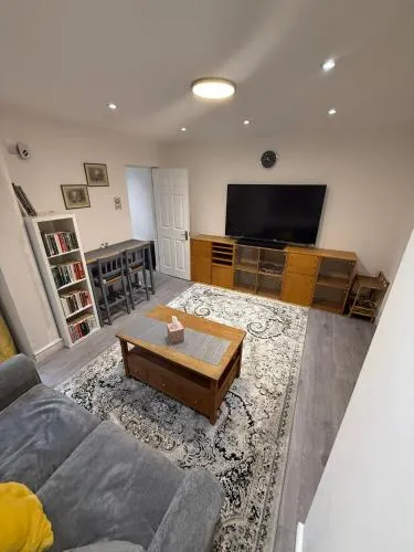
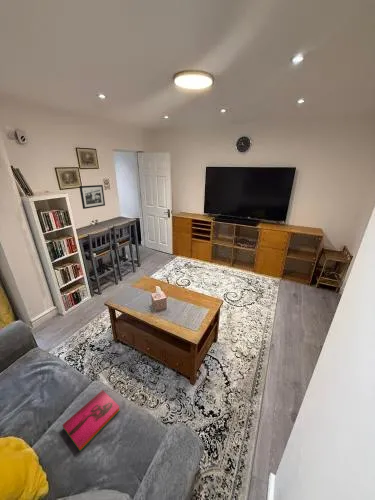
+ picture frame (93, 196)
+ hardback book (92, 416)
